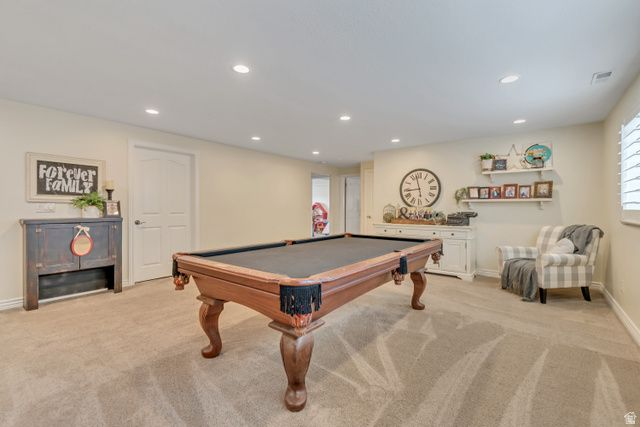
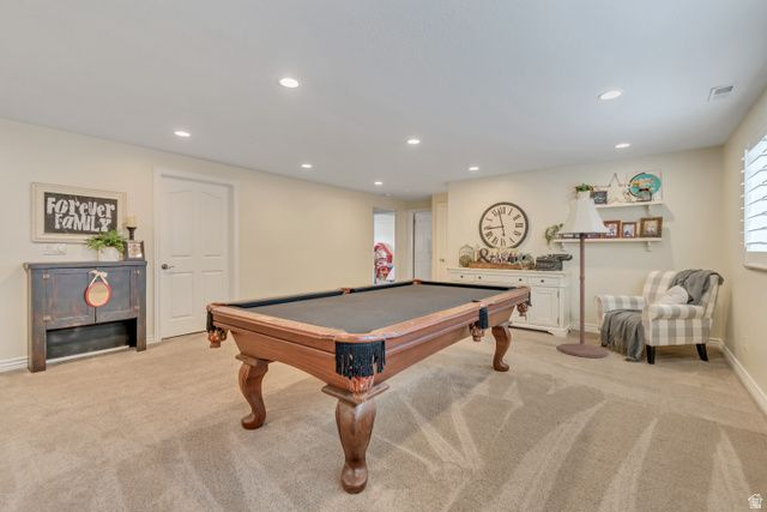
+ floor lamp (581, 276)
